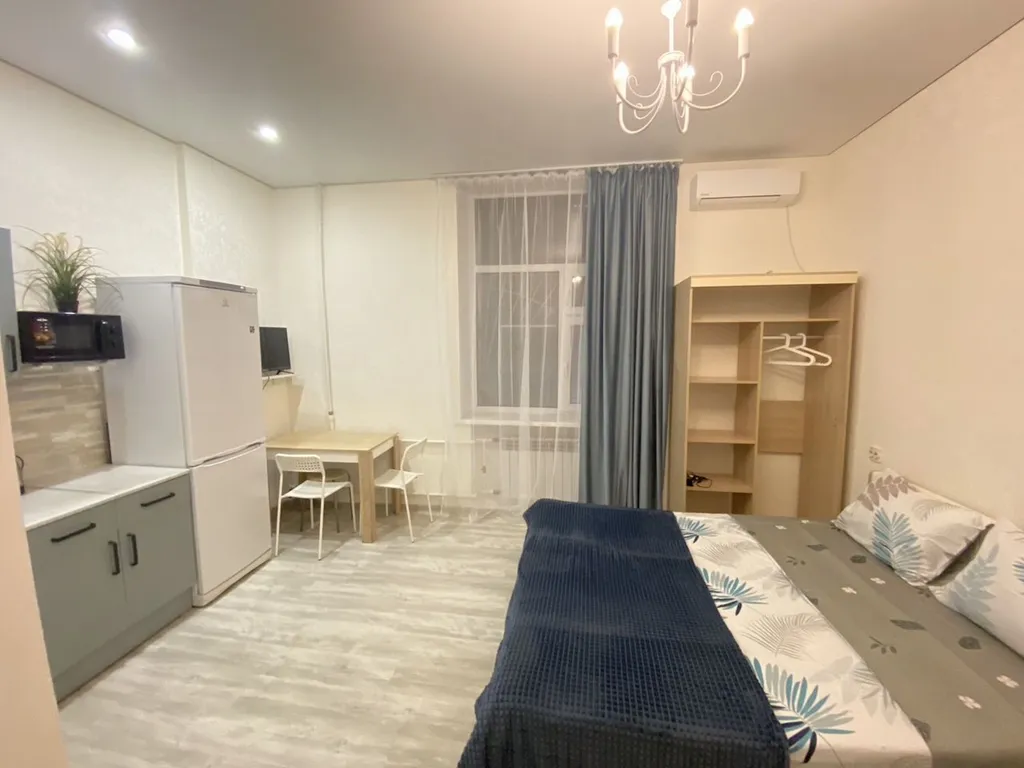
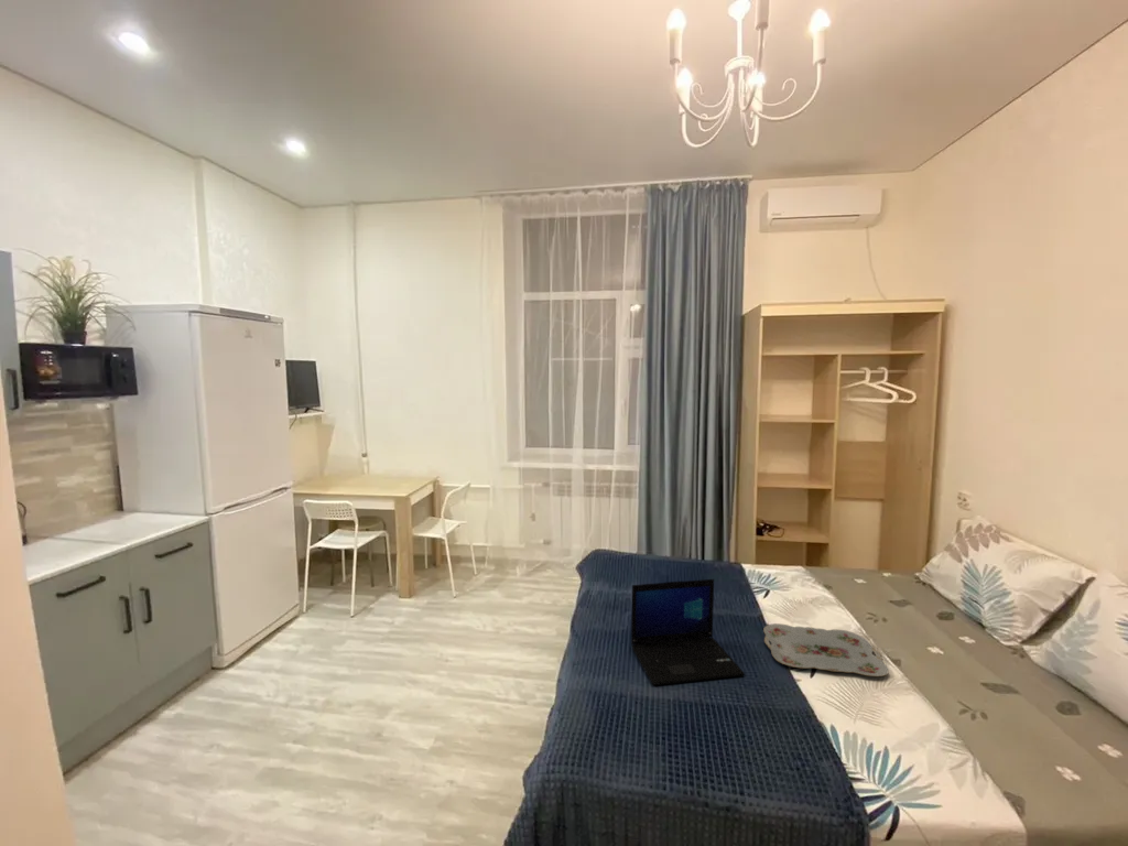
+ serving tray (821, 649)
+ laptop (685, 628)
